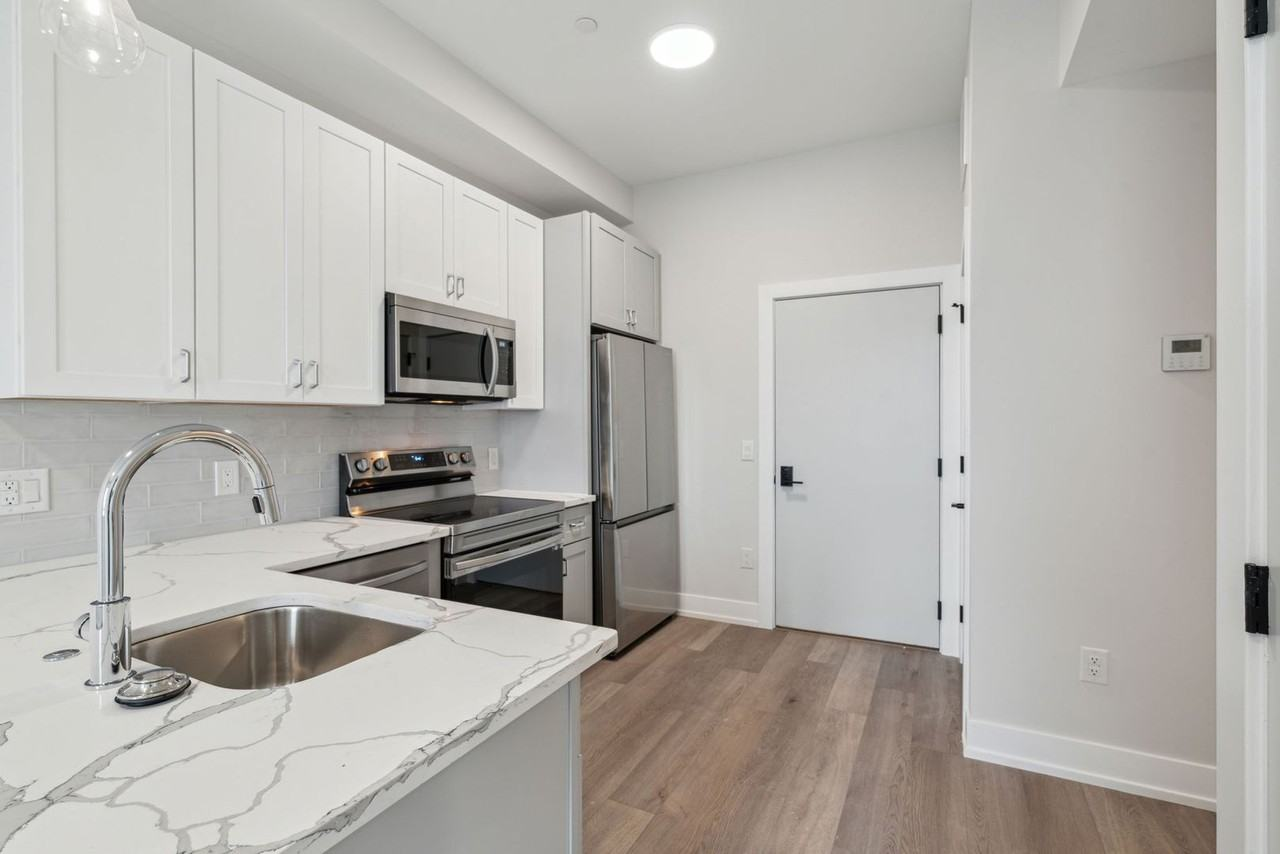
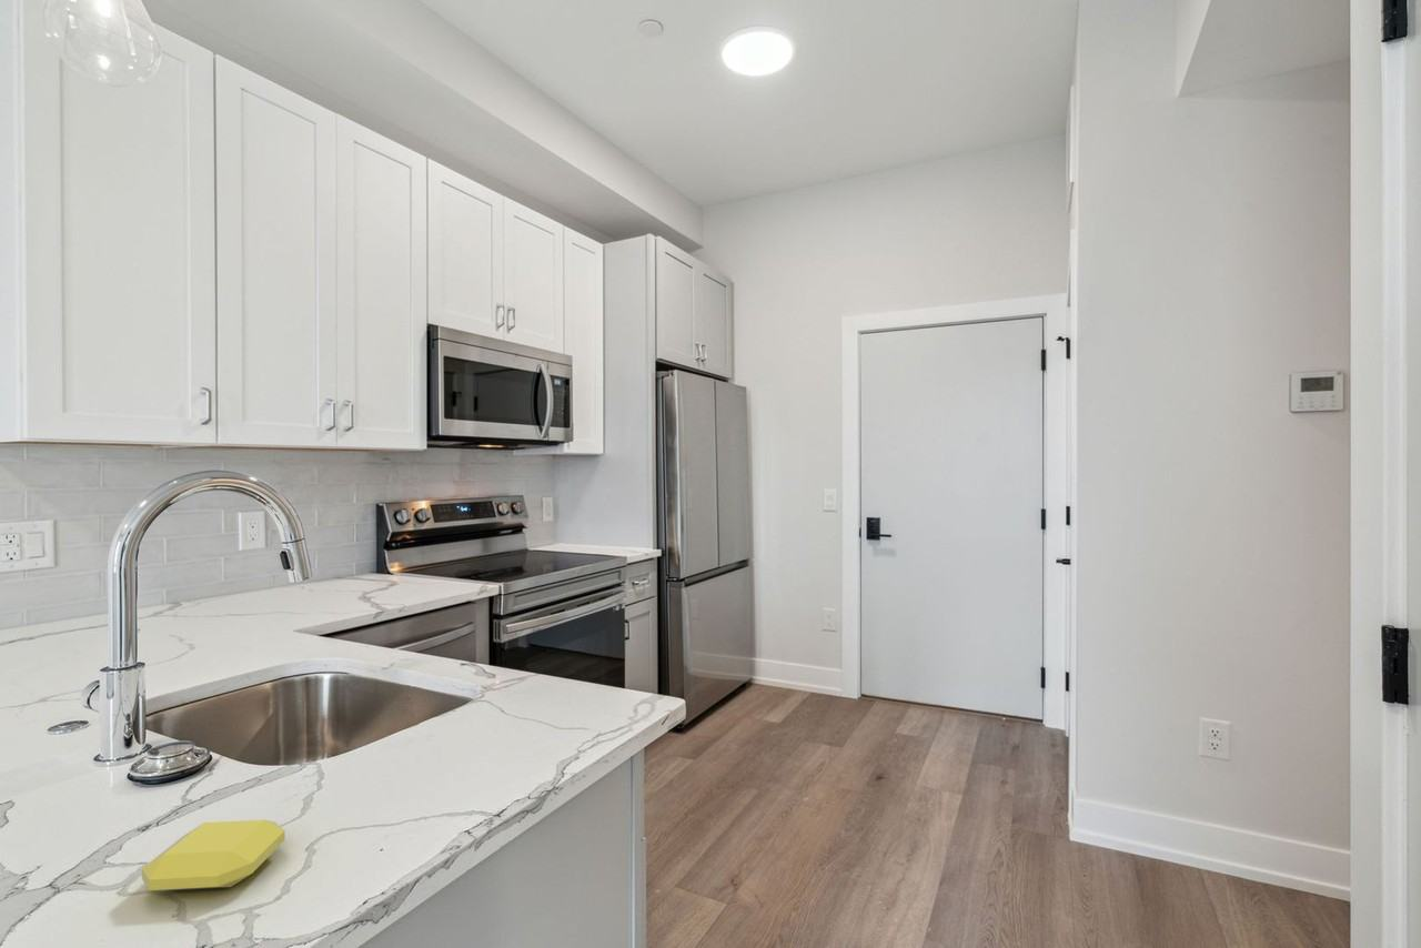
+ soap bar (216, 853)
